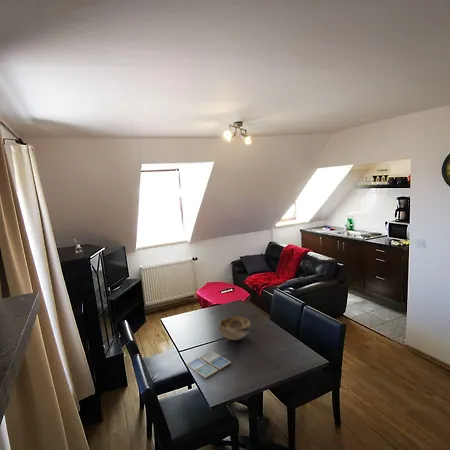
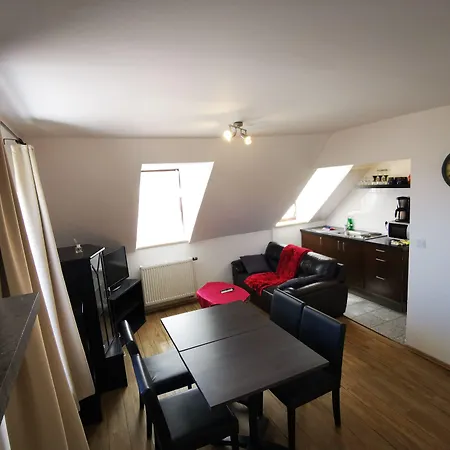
- decorative bowl (234, 329)
- drink coaster (208, 364)
